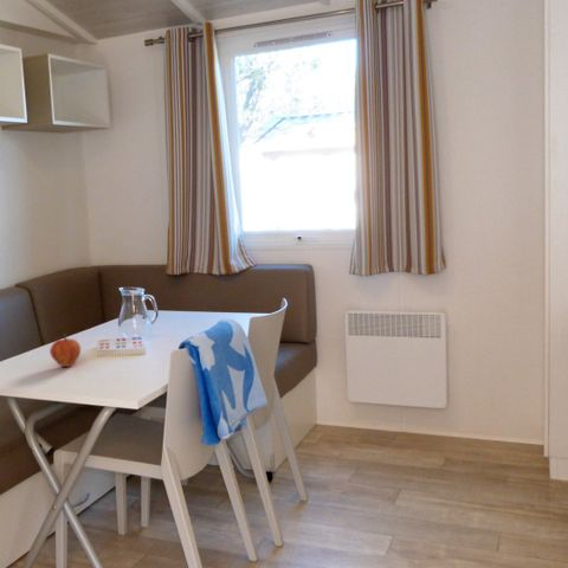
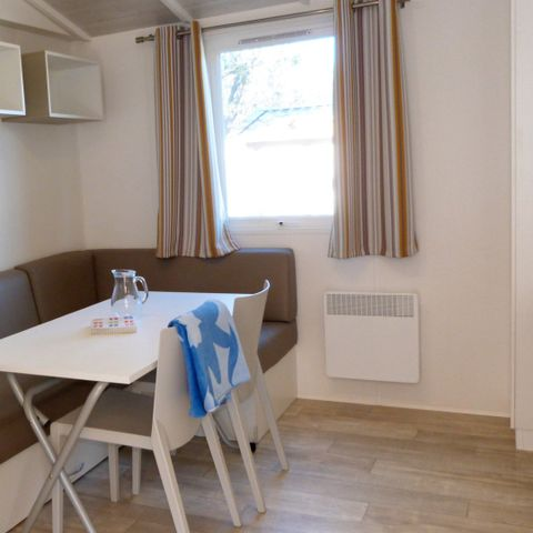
- fruit (65, 350)
